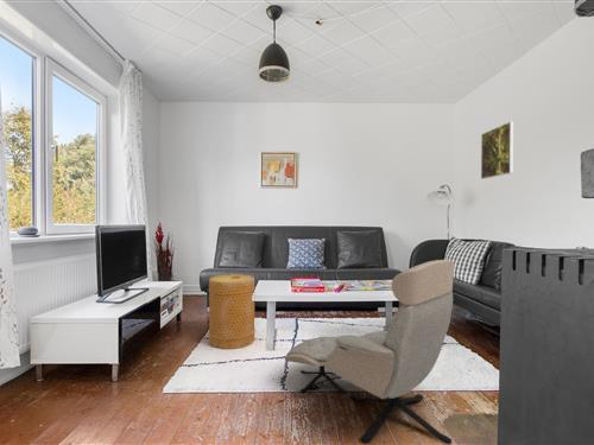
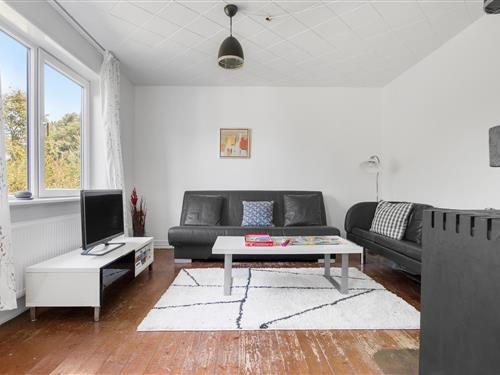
- armchair (364, 335)
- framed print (495, 152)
- basket (232, 309)
